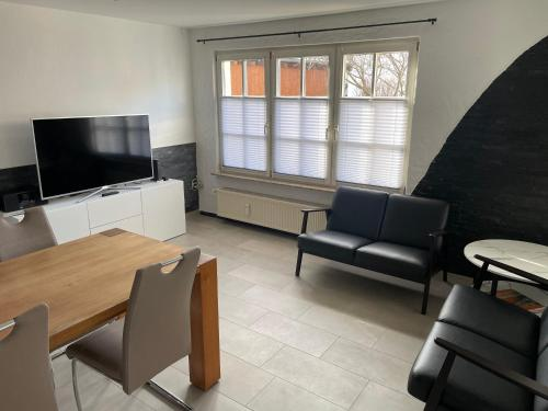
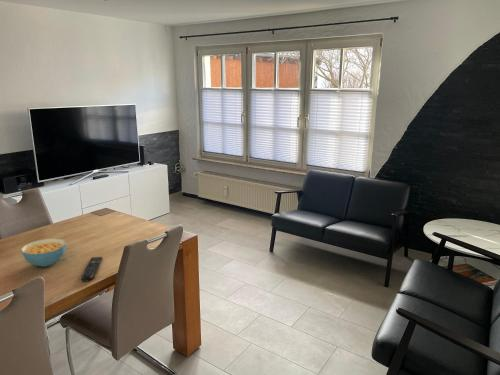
+ cereal bowl (45, 255)
+ remote control (92, 268)
